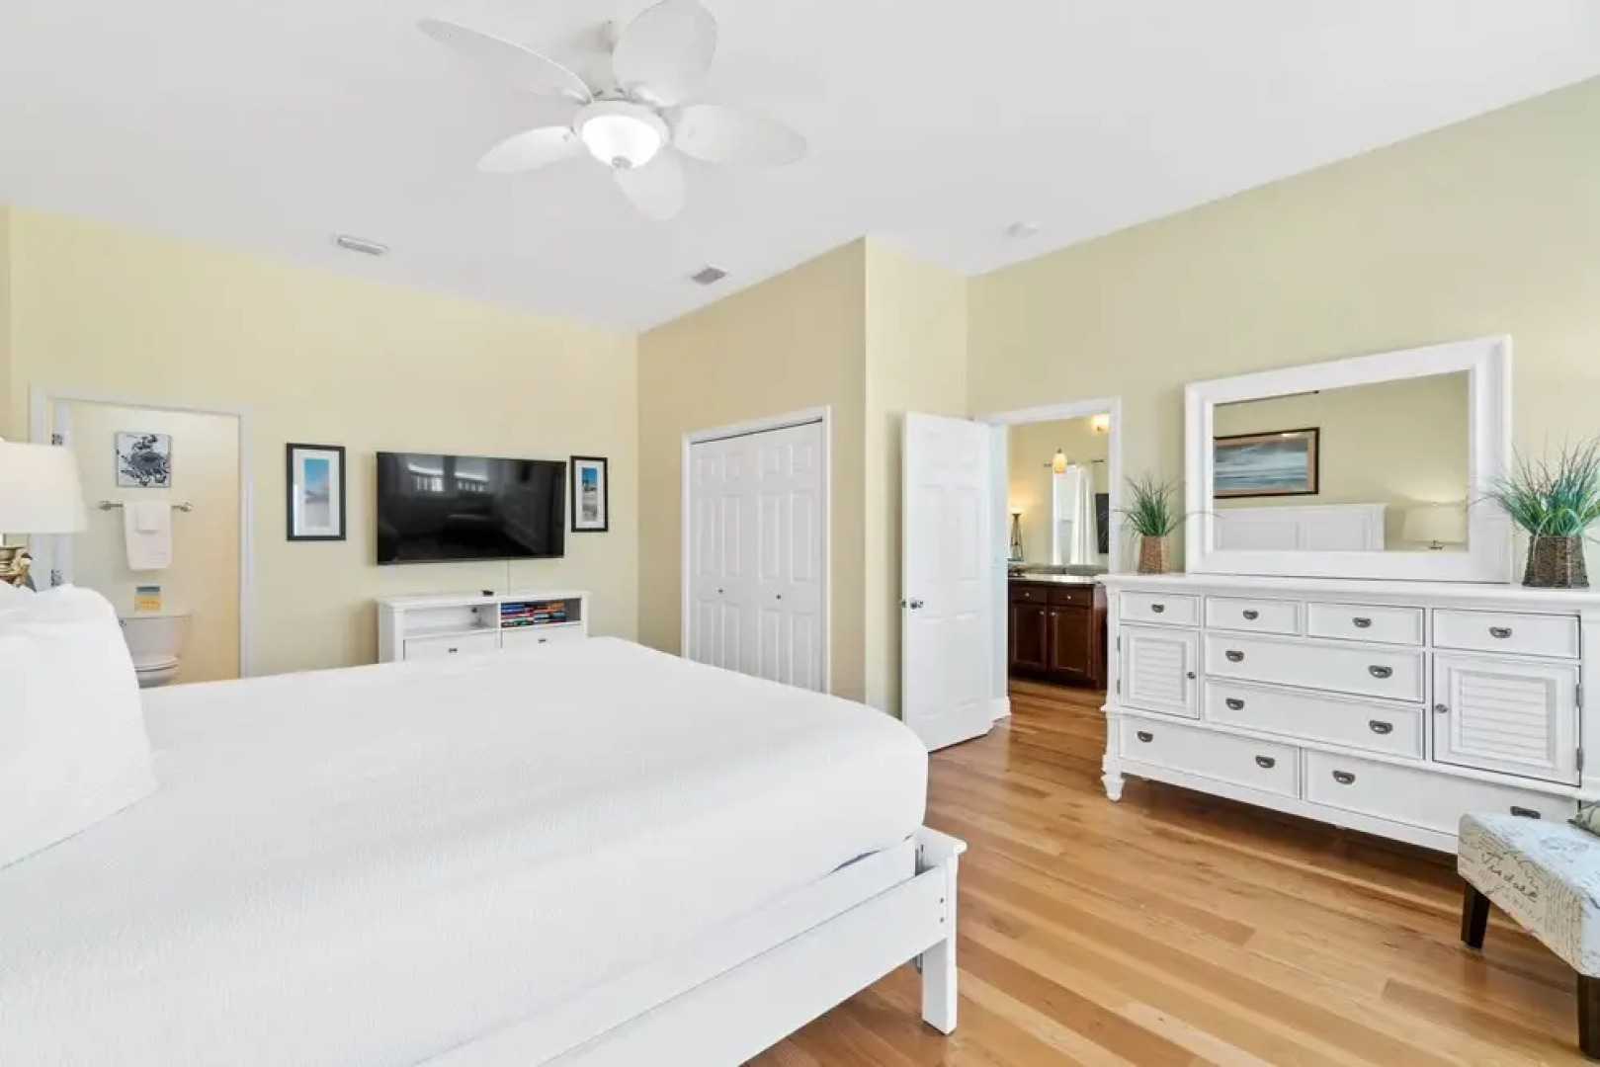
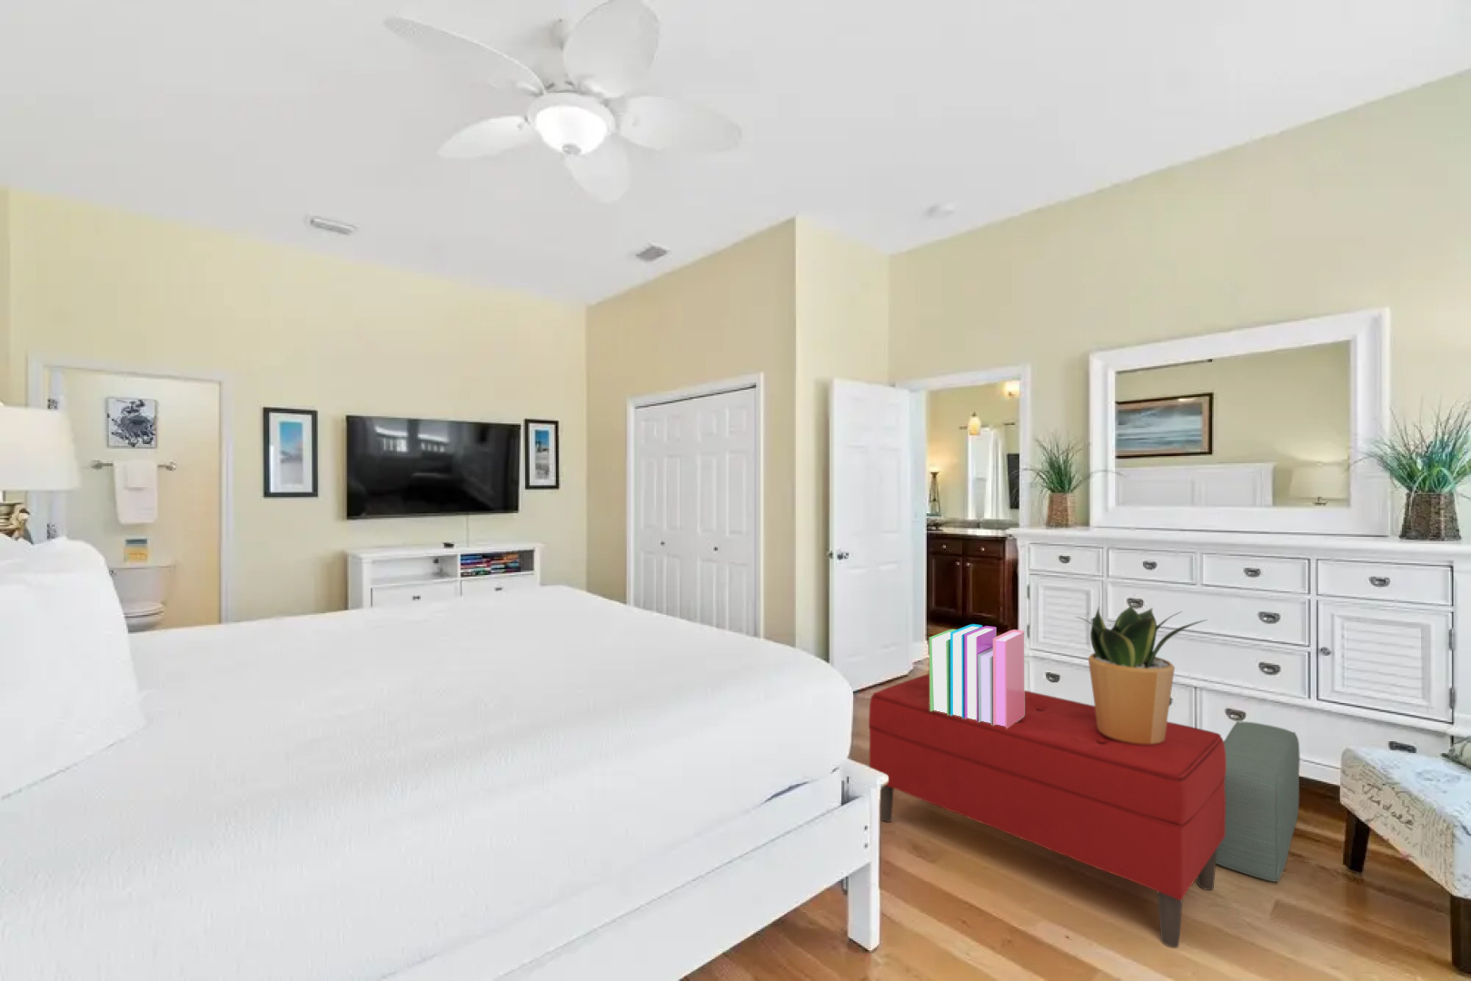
+ pouf (1255, 790)
+ potted plant (1138, 669)
+ books (977, 670)
+ bench (1031, 781)
